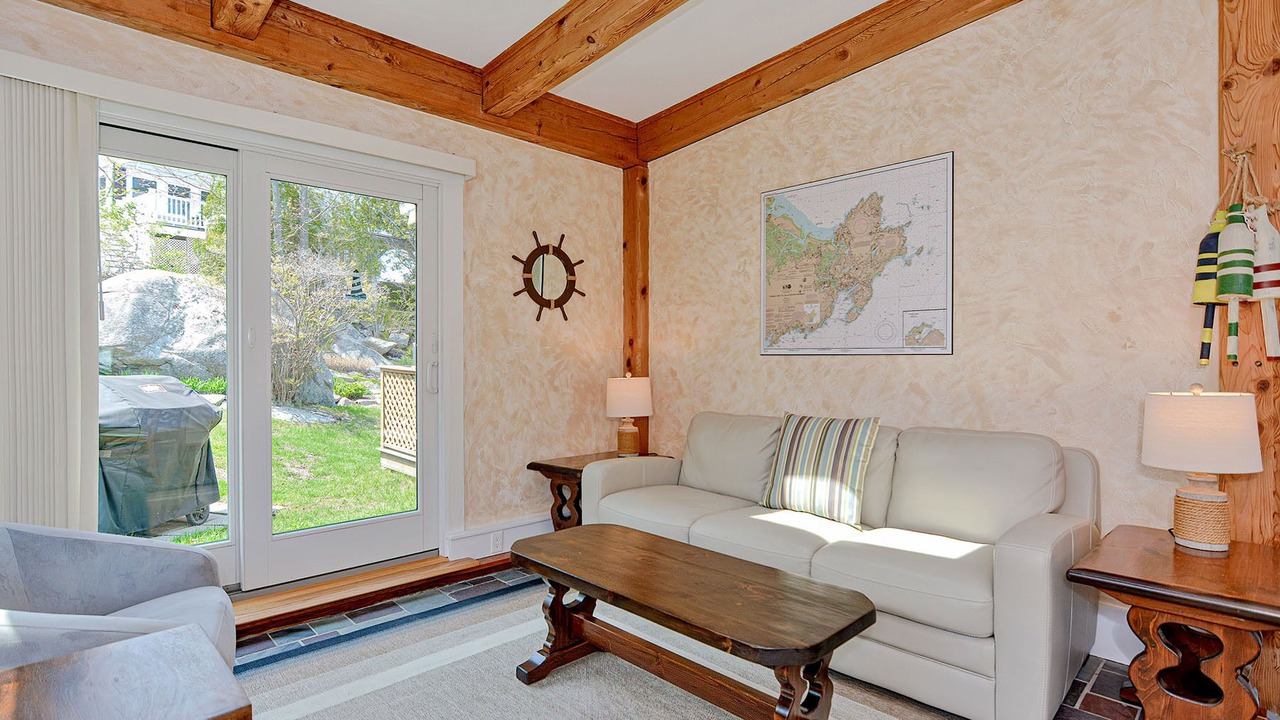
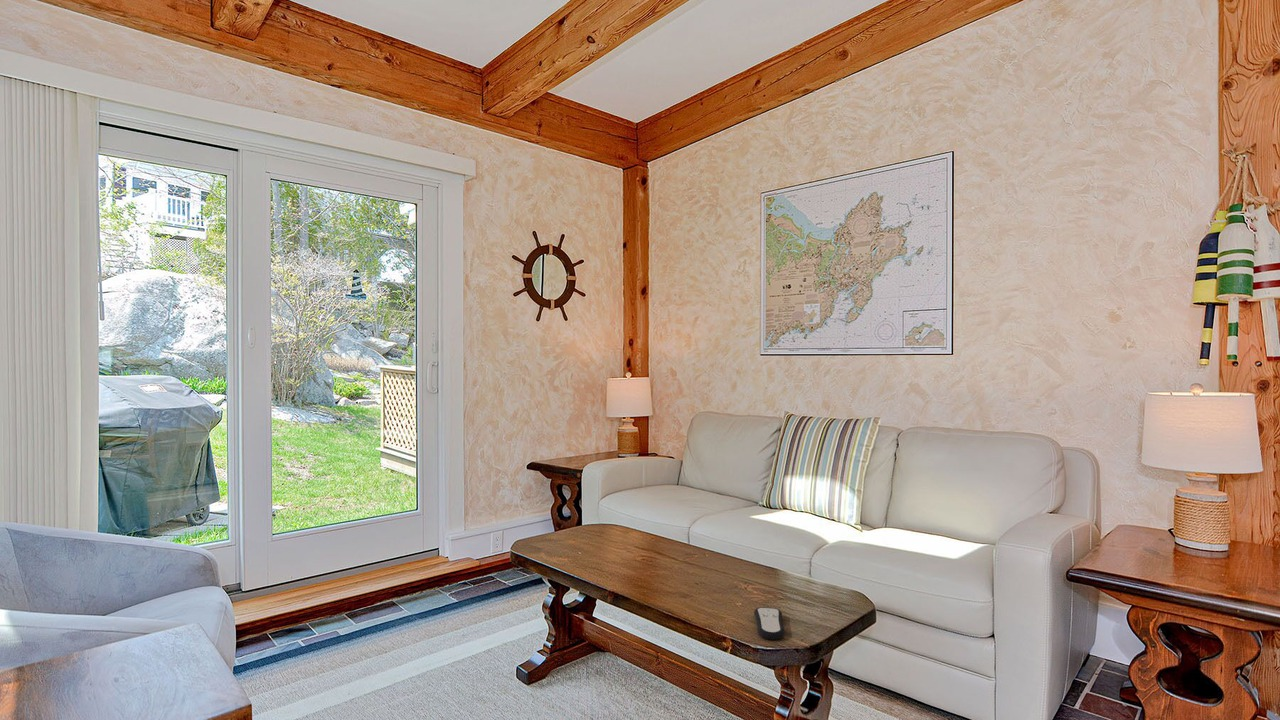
+ remote control (769, 622)
